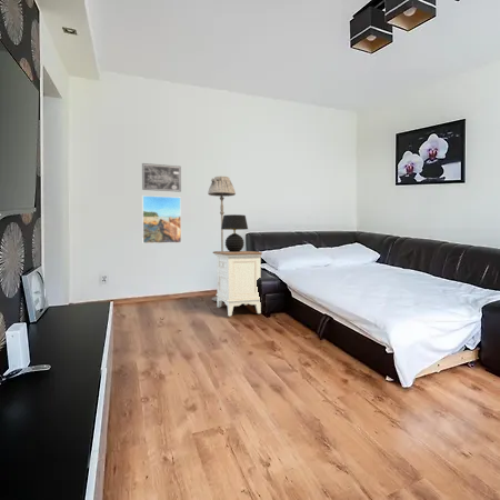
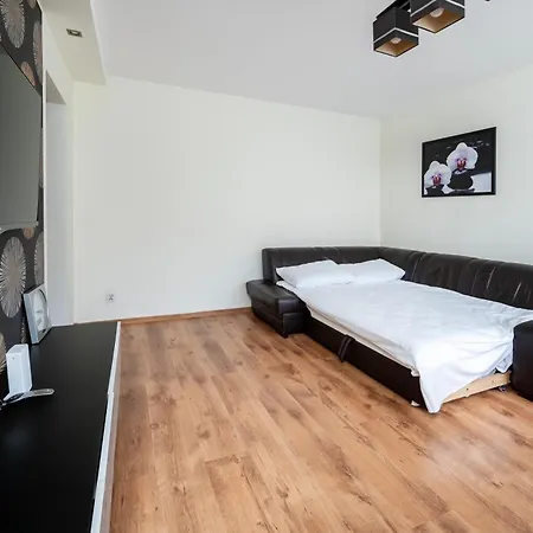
- wall art (161, 178)
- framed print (161, 219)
- floor lamp (221, 238)
- nightstand (236, 281)
- table lamp (234, 233)
